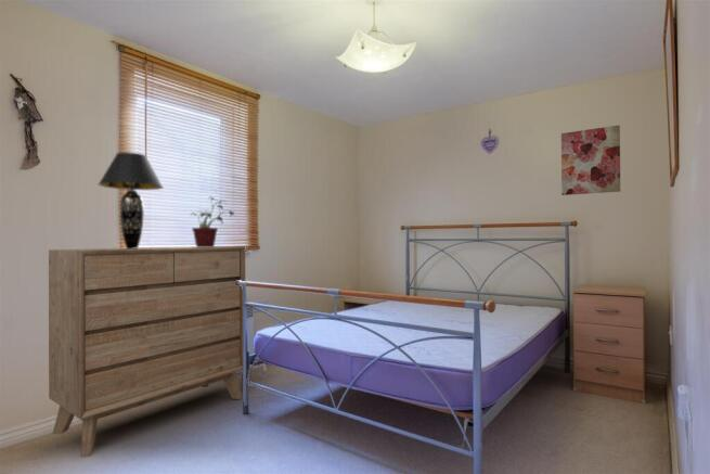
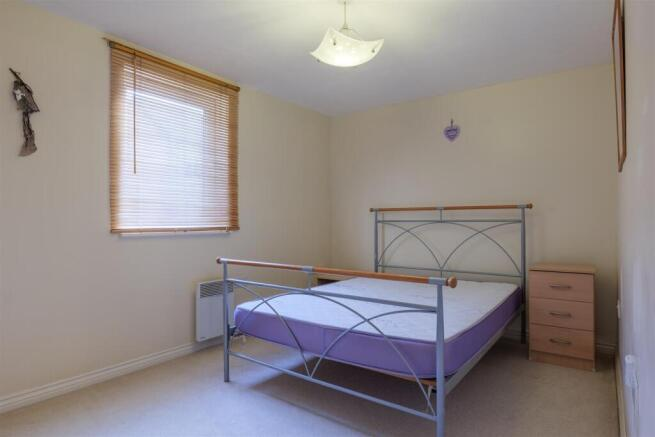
- table lamp (131, 201)
- dresser (156, 330)
- potted plant (212, 220)
- wall art (590, 161)
